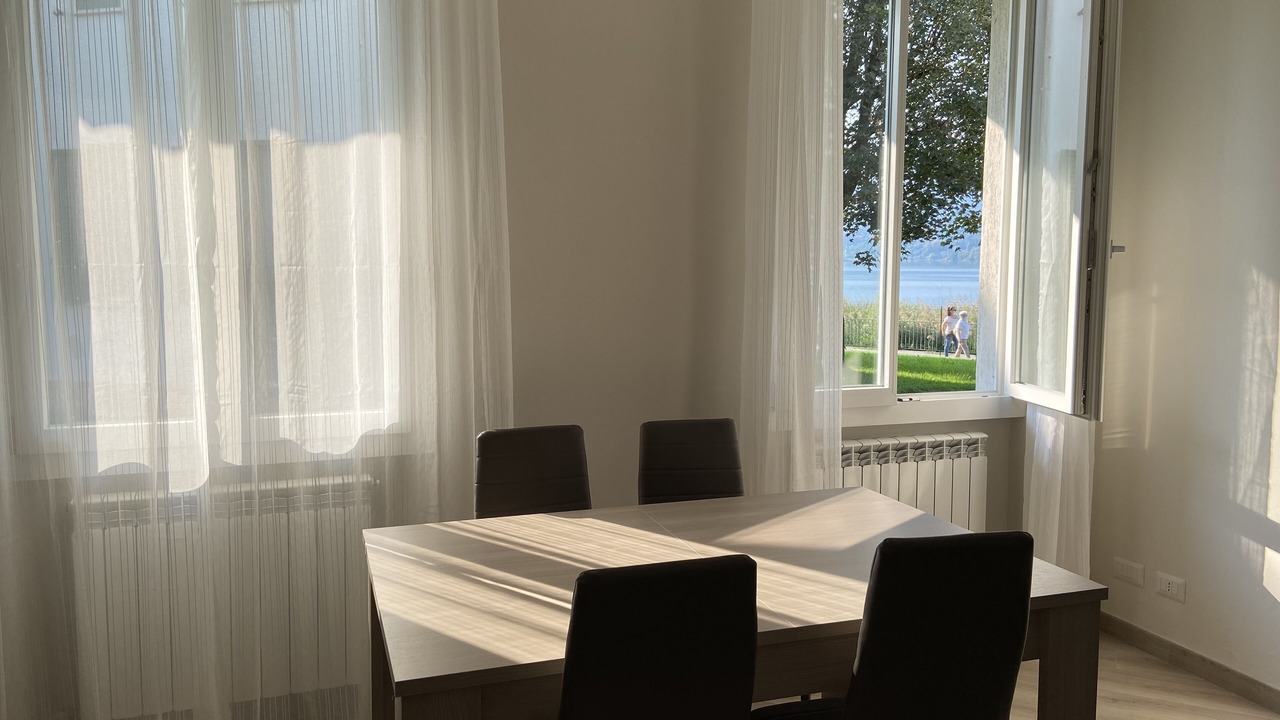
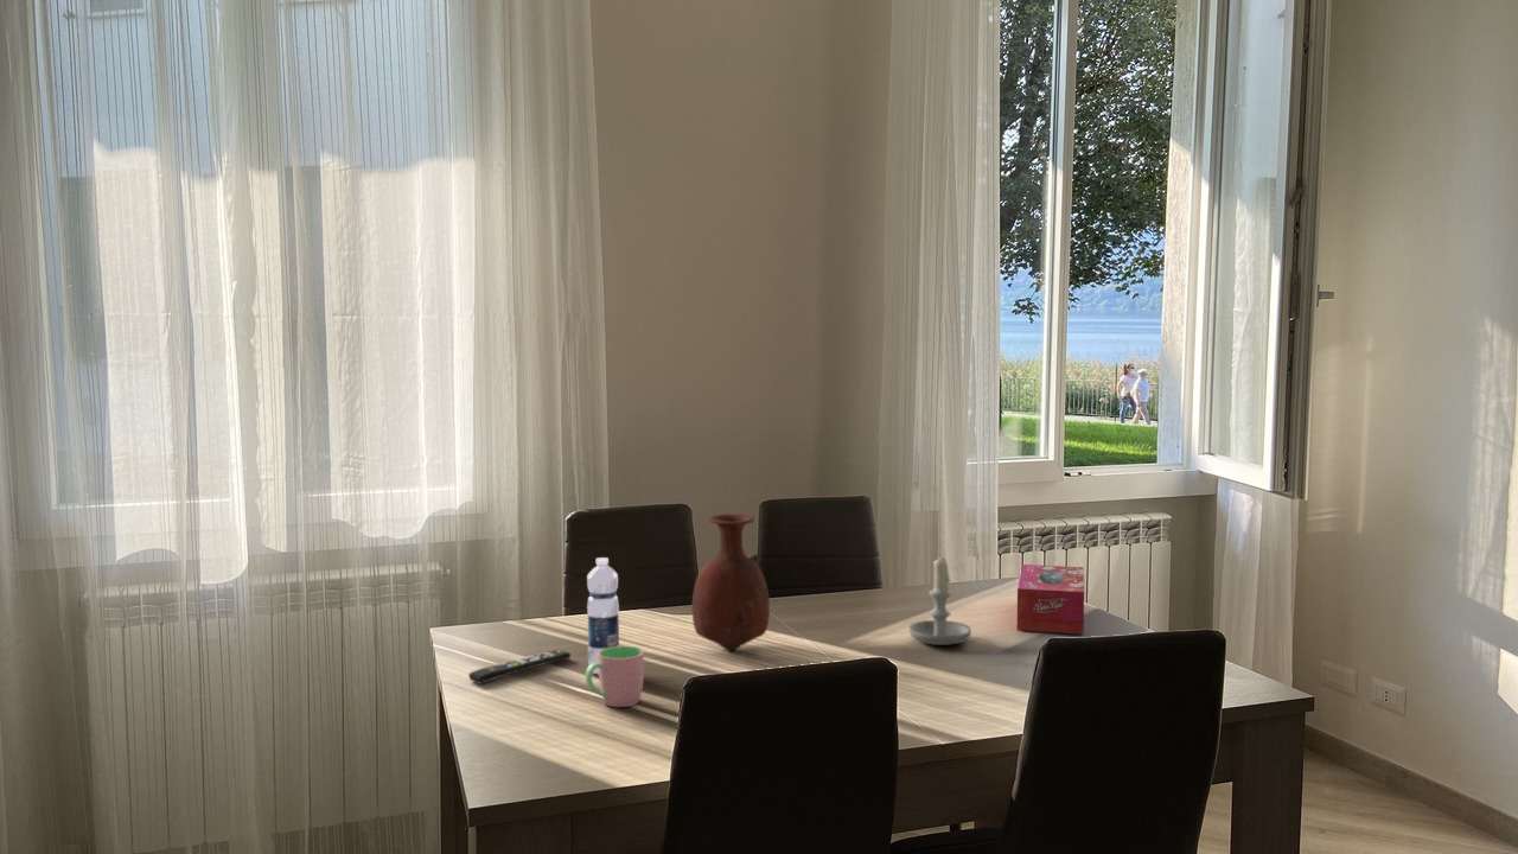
+ remote control (521, 665)
+ tissue box (1051, 597)
+ vase (731, 584)
+ water bottle (602, 614)
+ candle (939, 598)
+ cup (614, 678)
